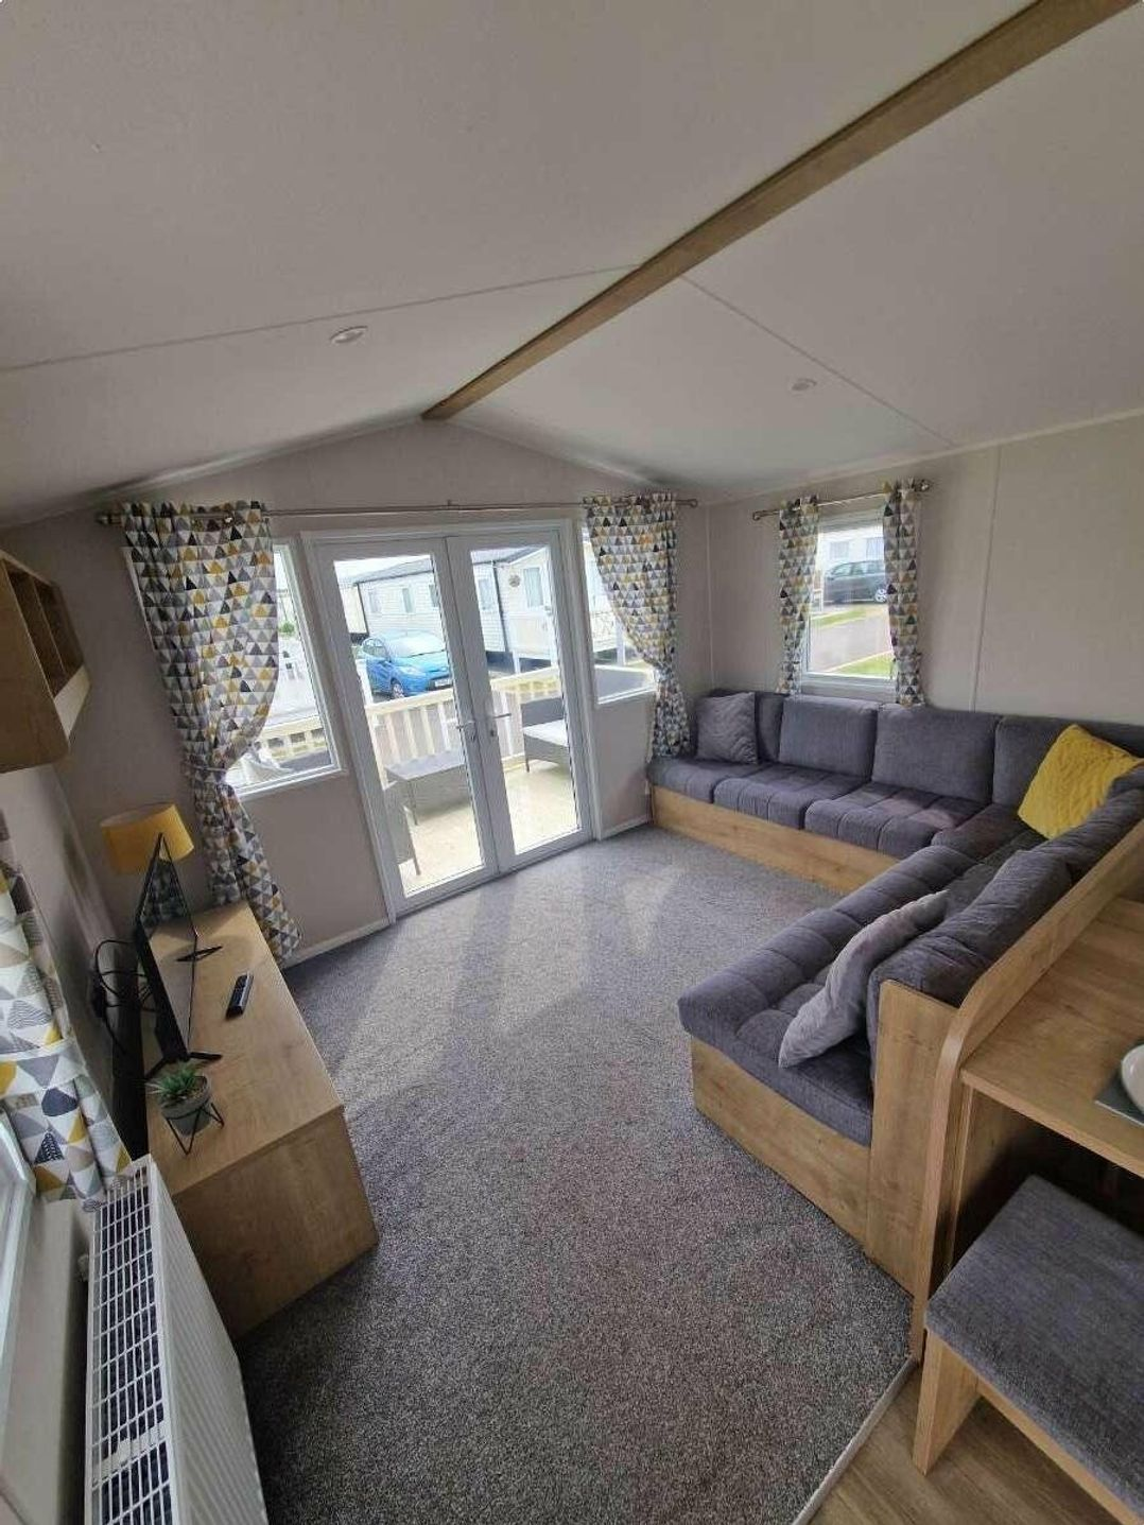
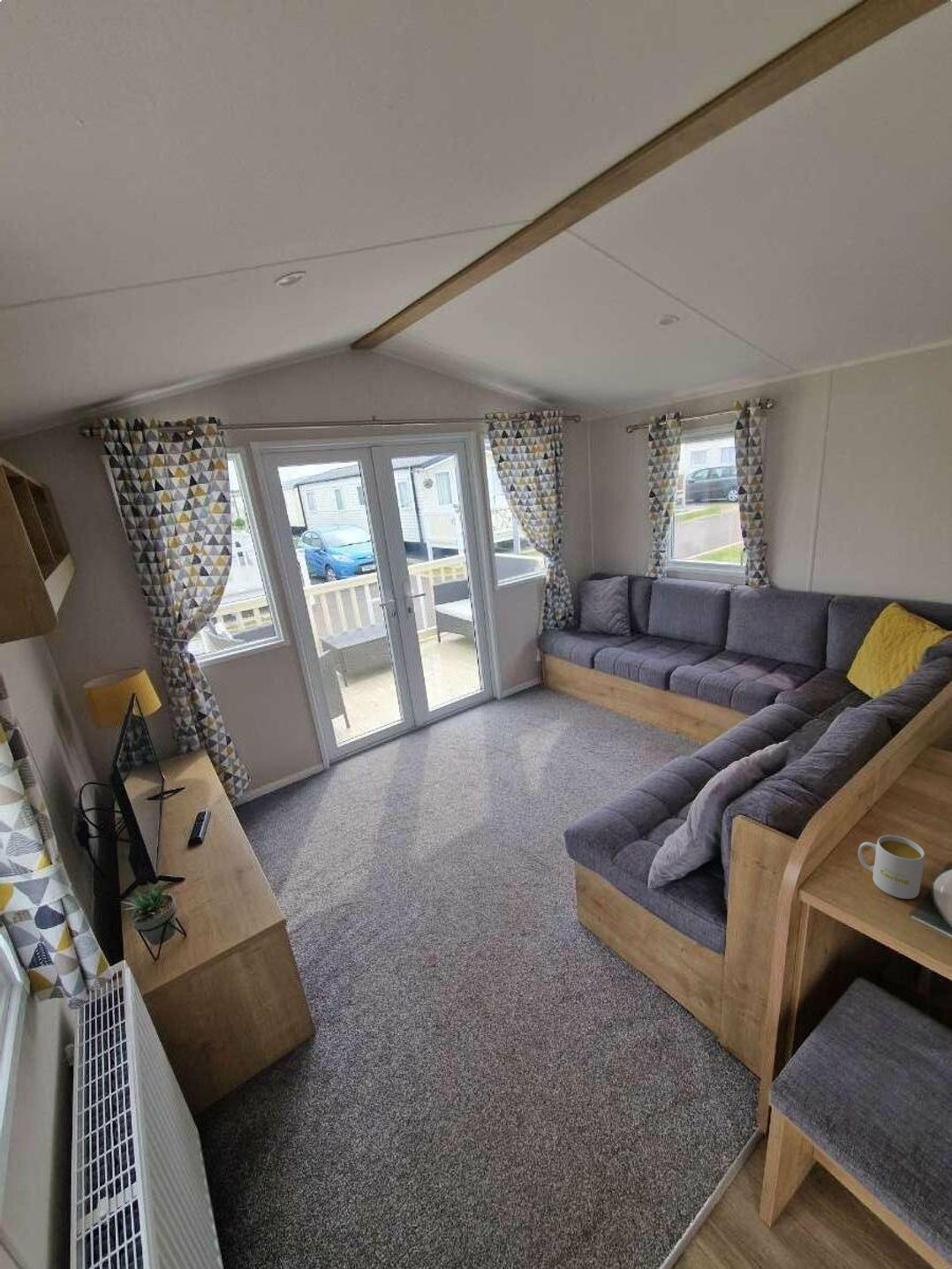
+ mug (888, 863)
